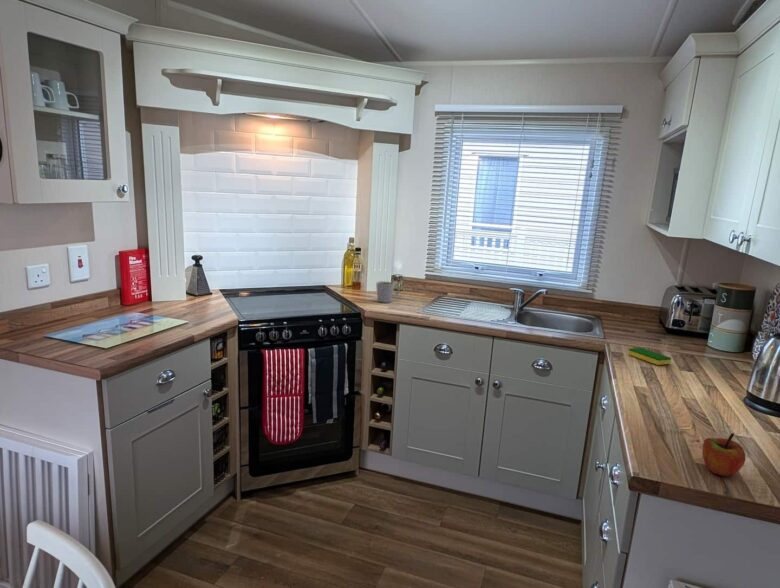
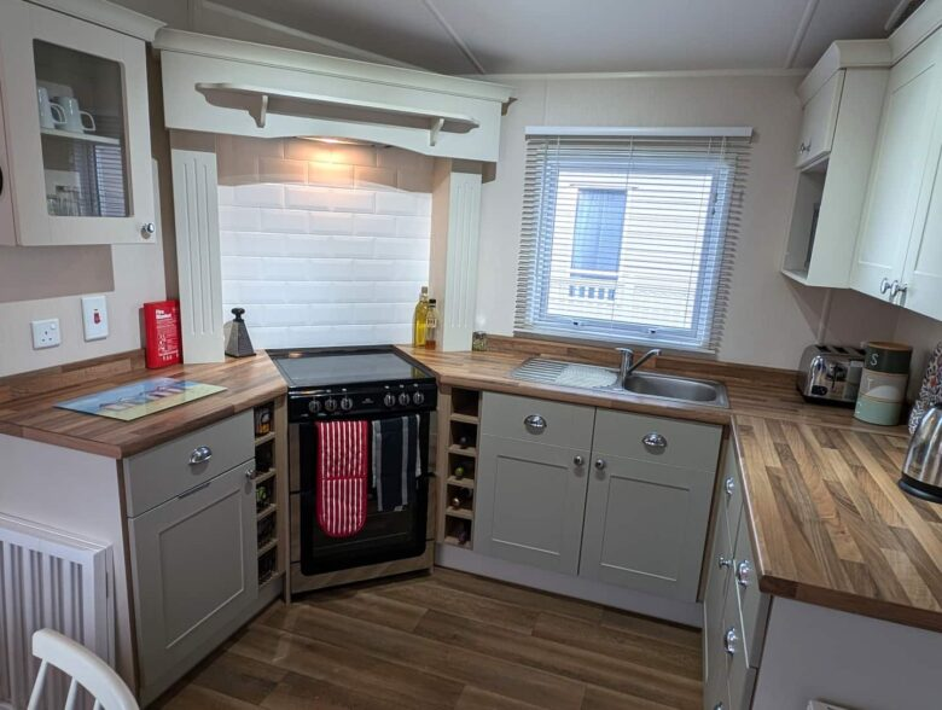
- mug (388, 292)
- apple (724, 451)
- dish sponge (649, 356)
